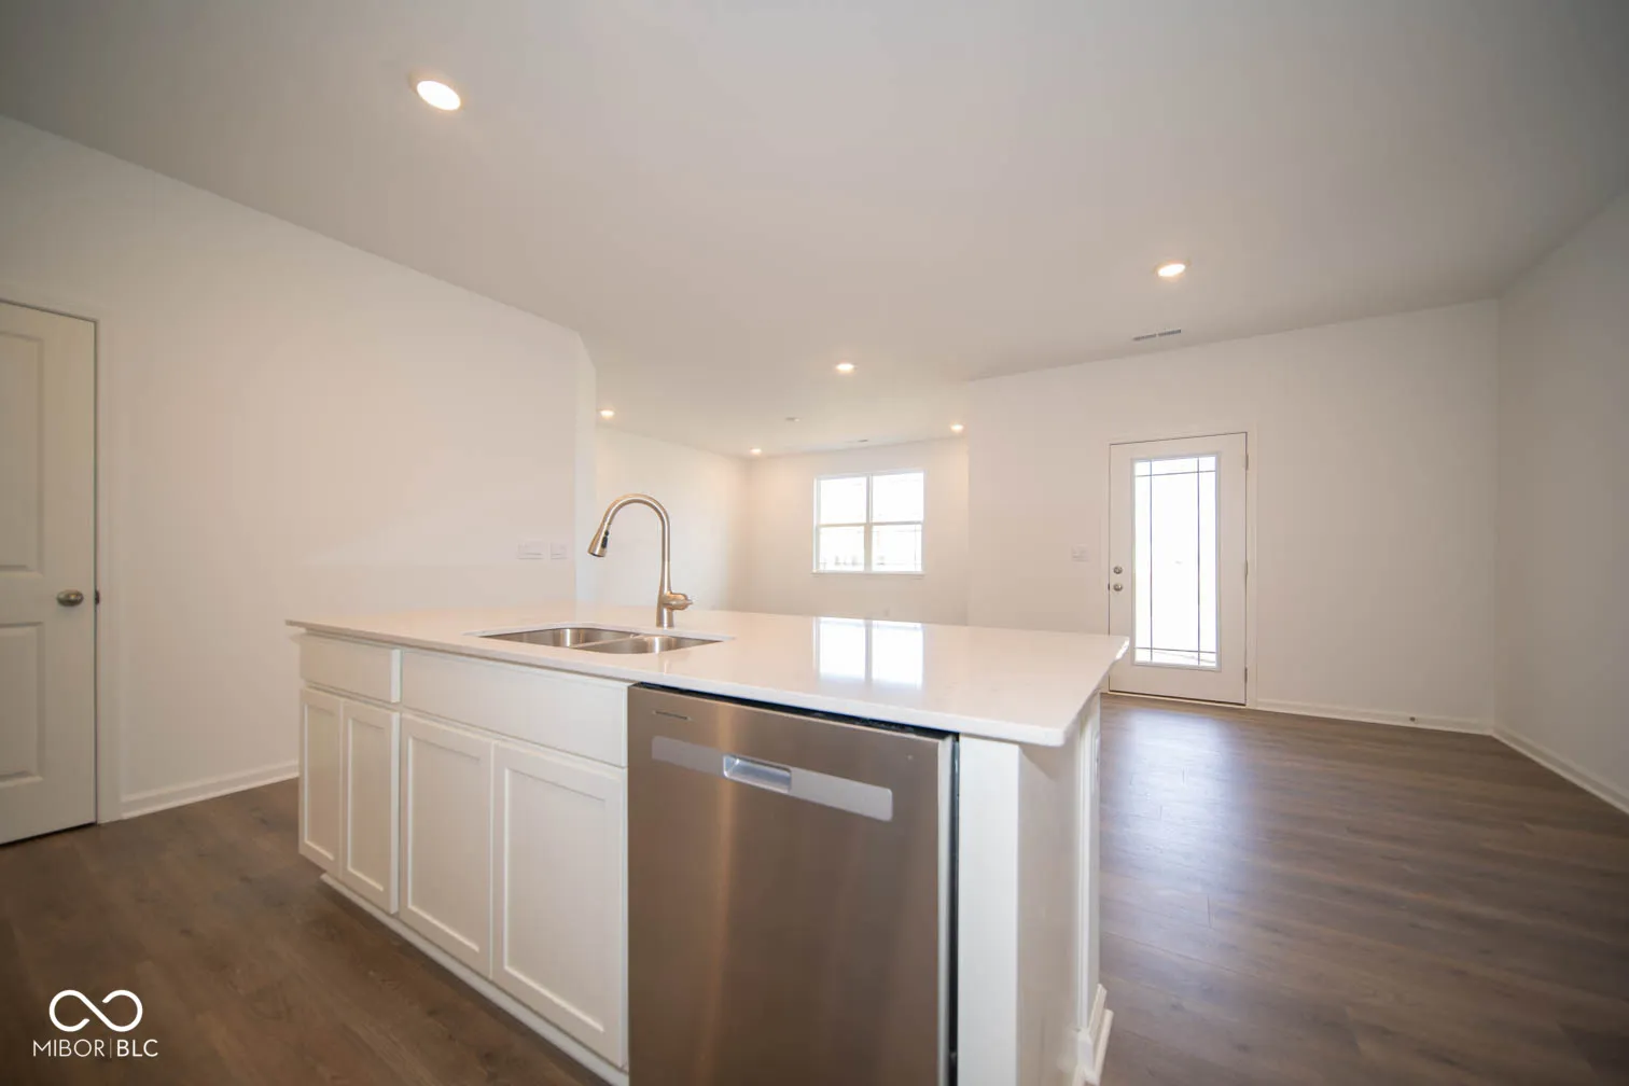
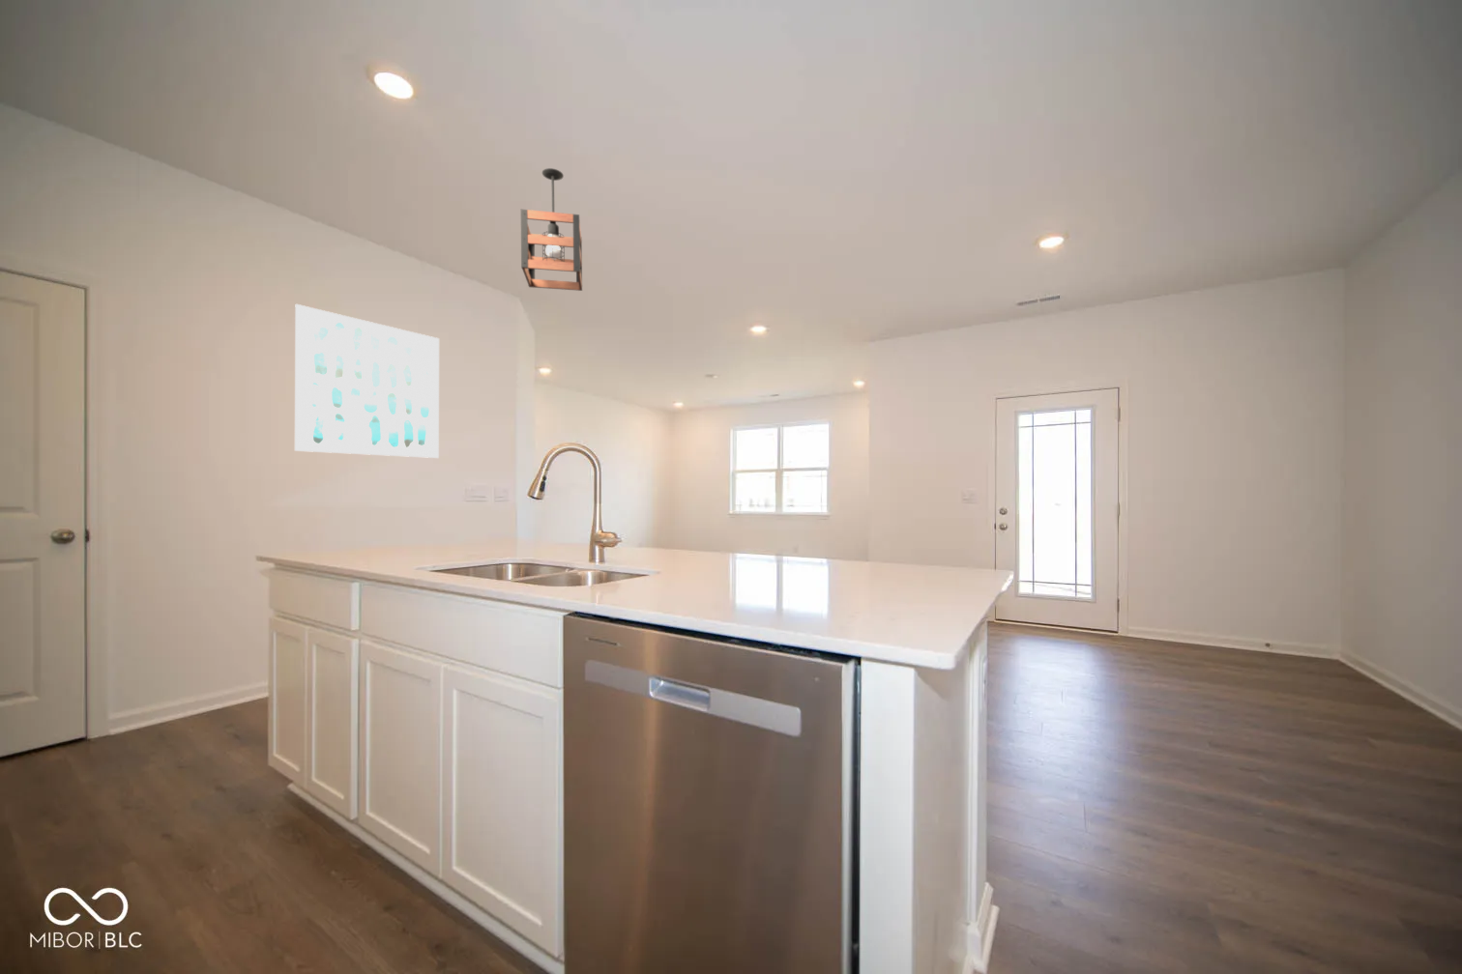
+ wall art (374, 388)
+ pendant light (553, 226)
